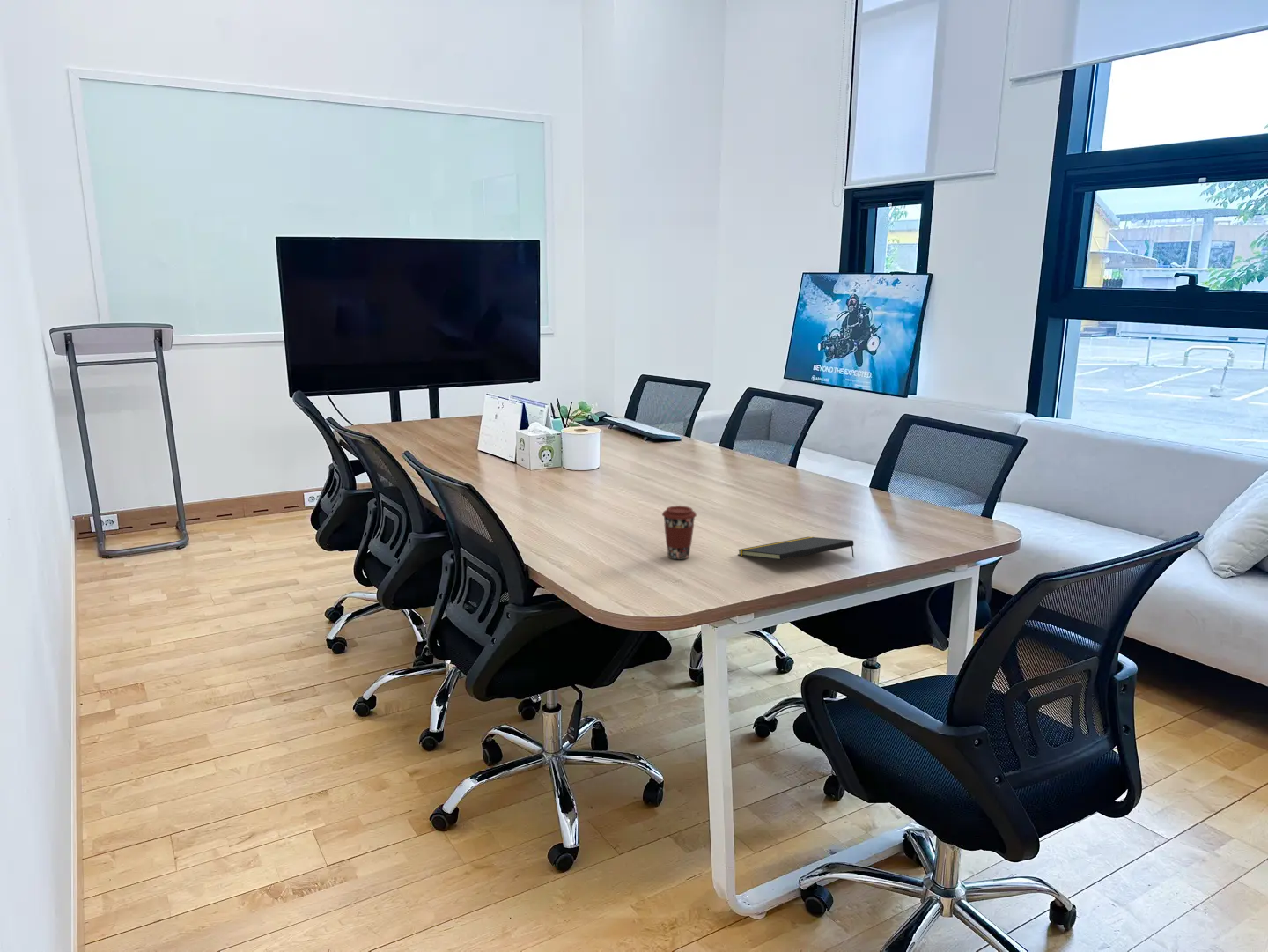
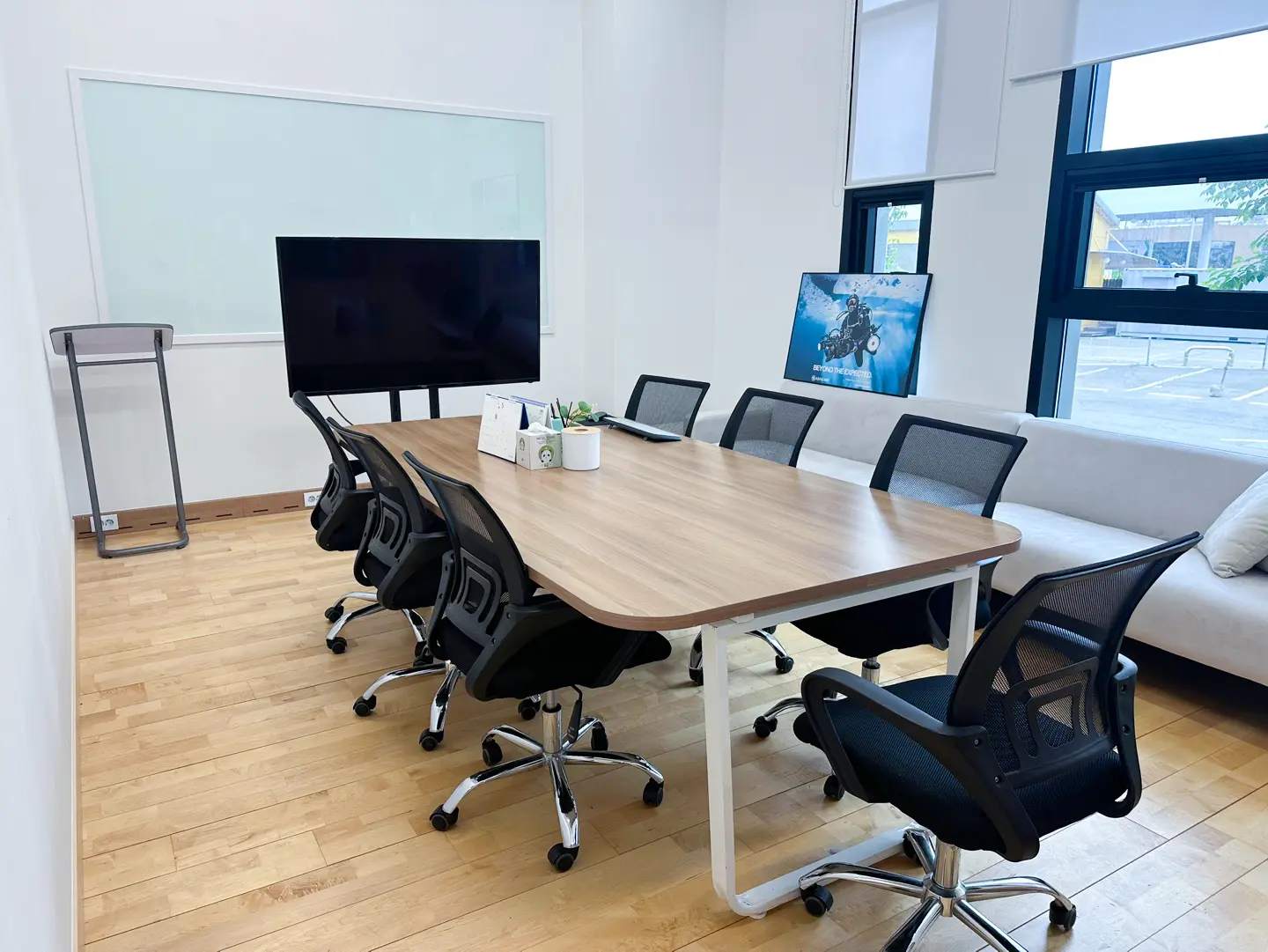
- notepad (794, 548)
- coffee cup (679, 533)
